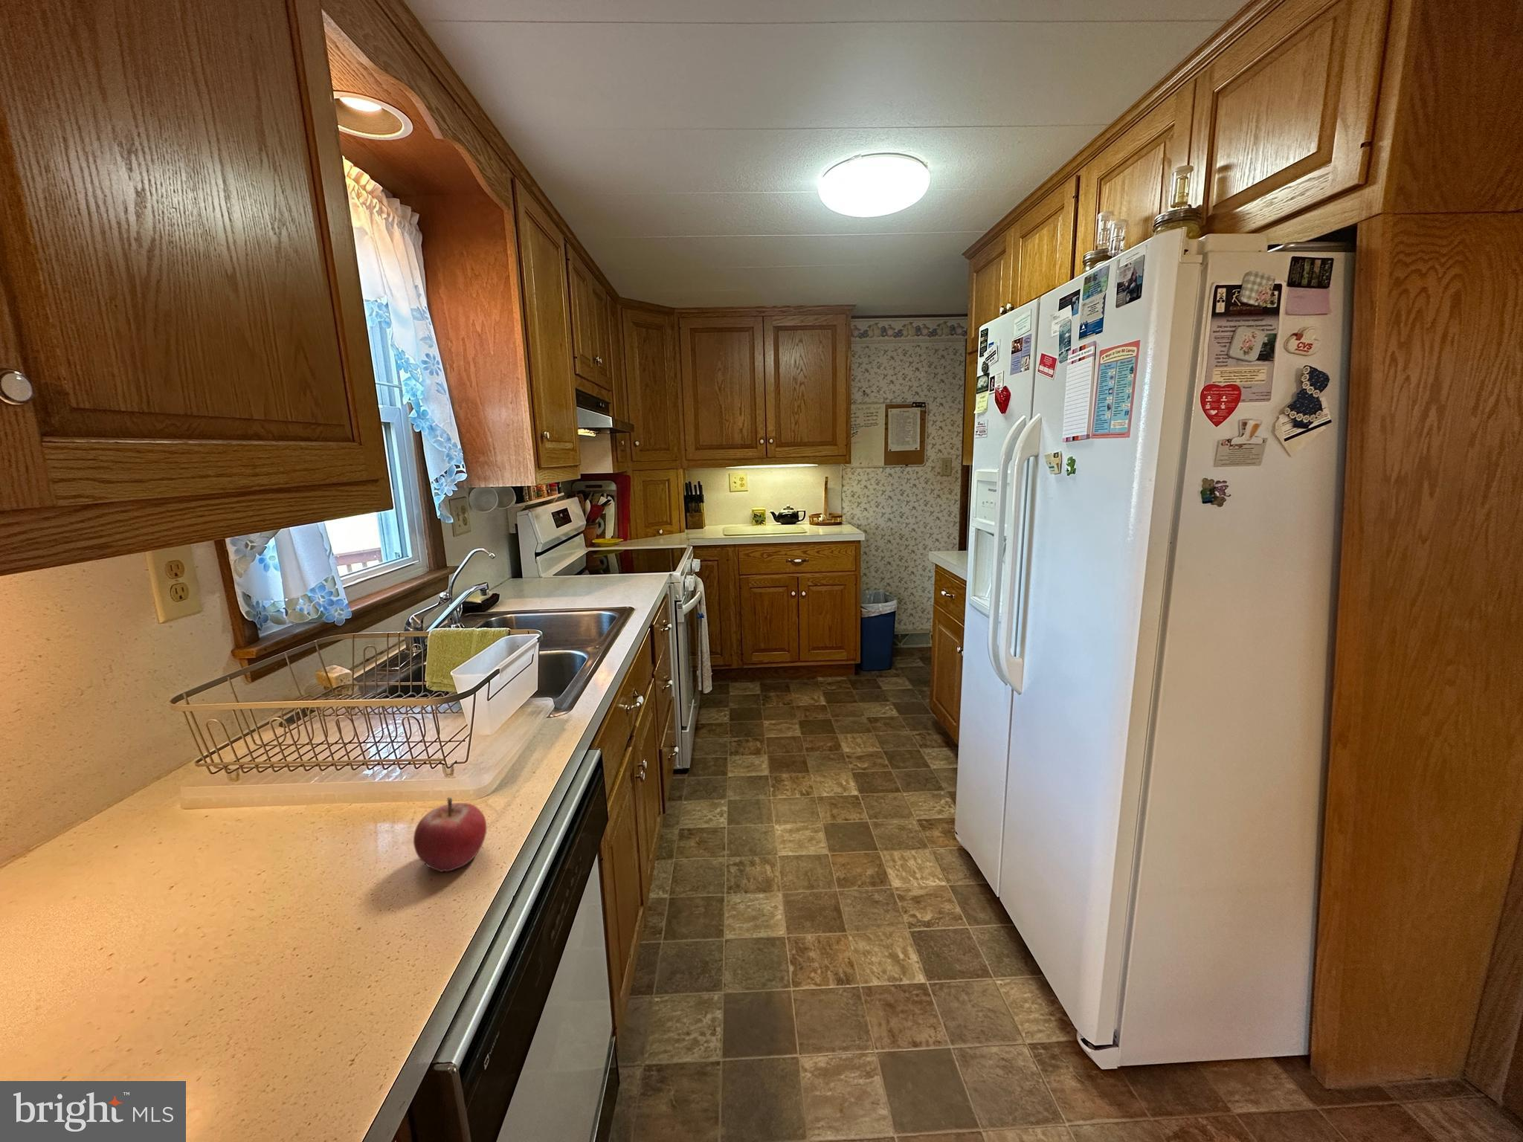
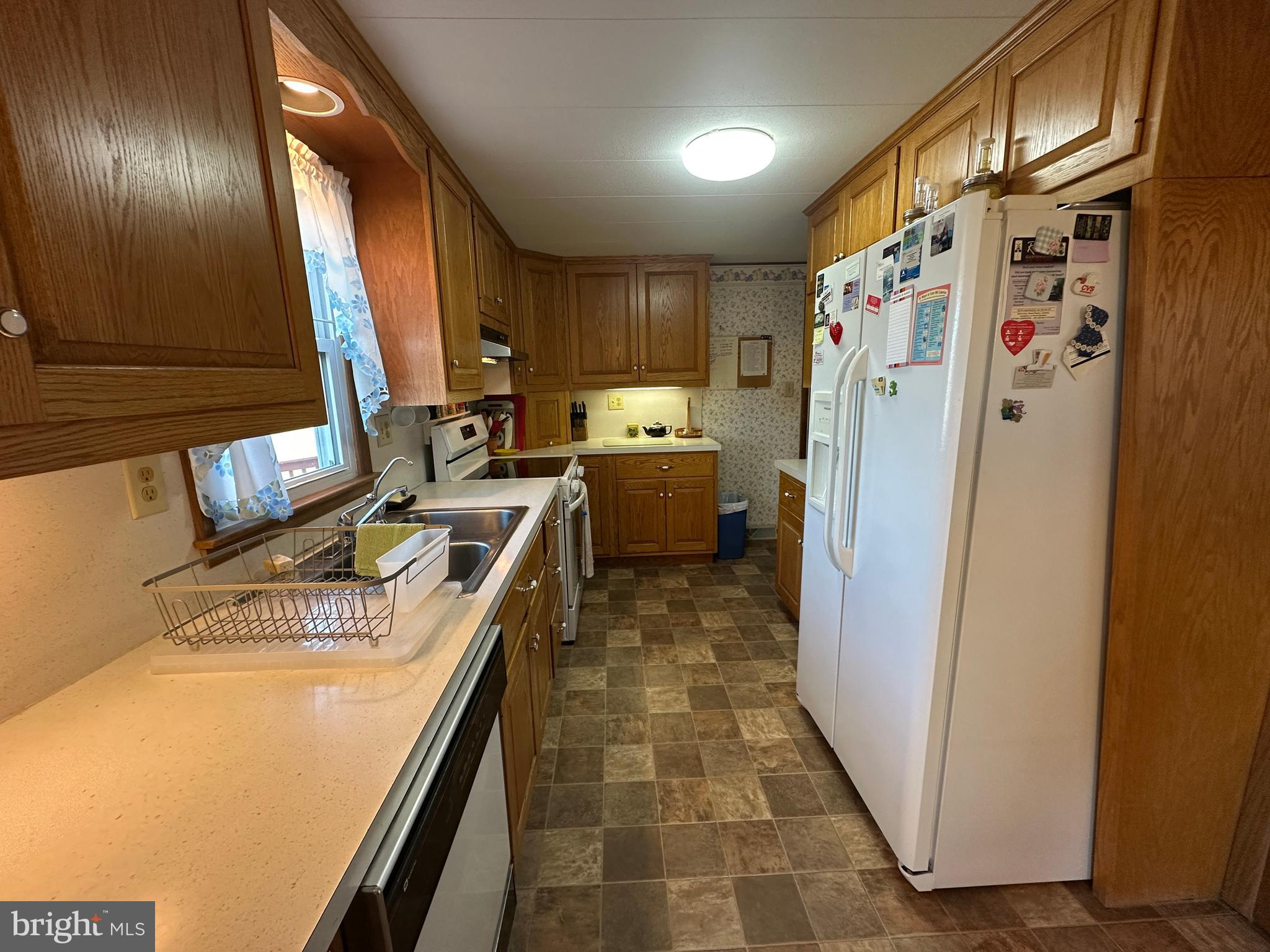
- fruit (451, 829)
